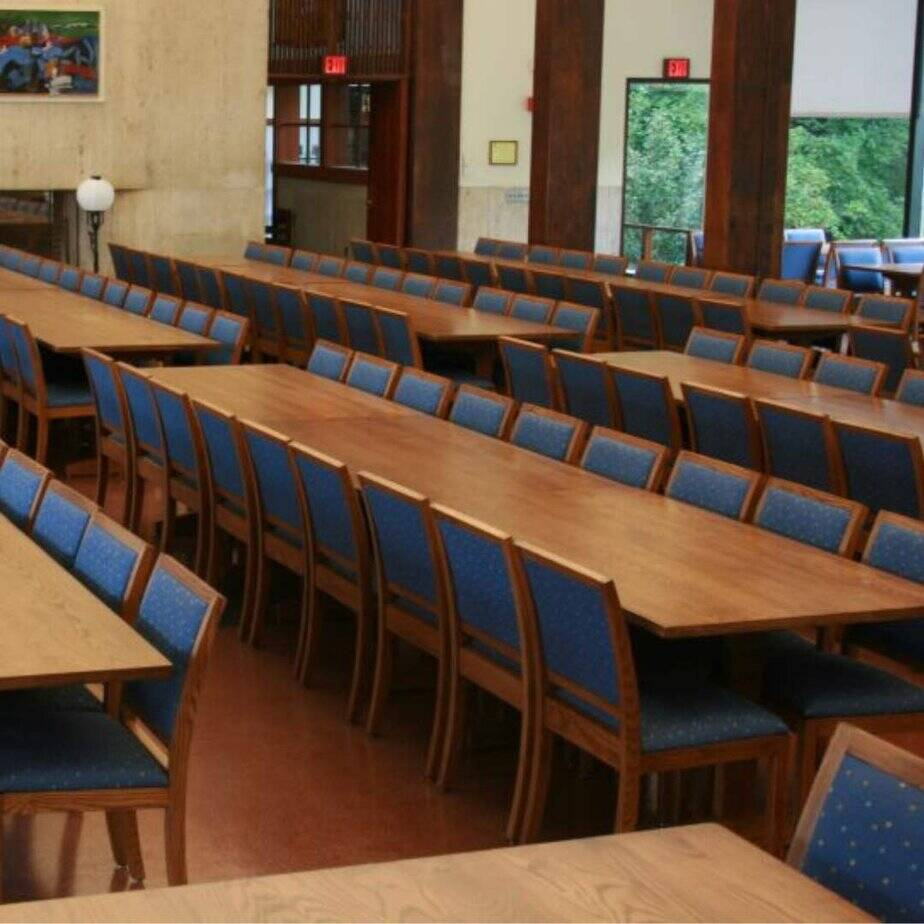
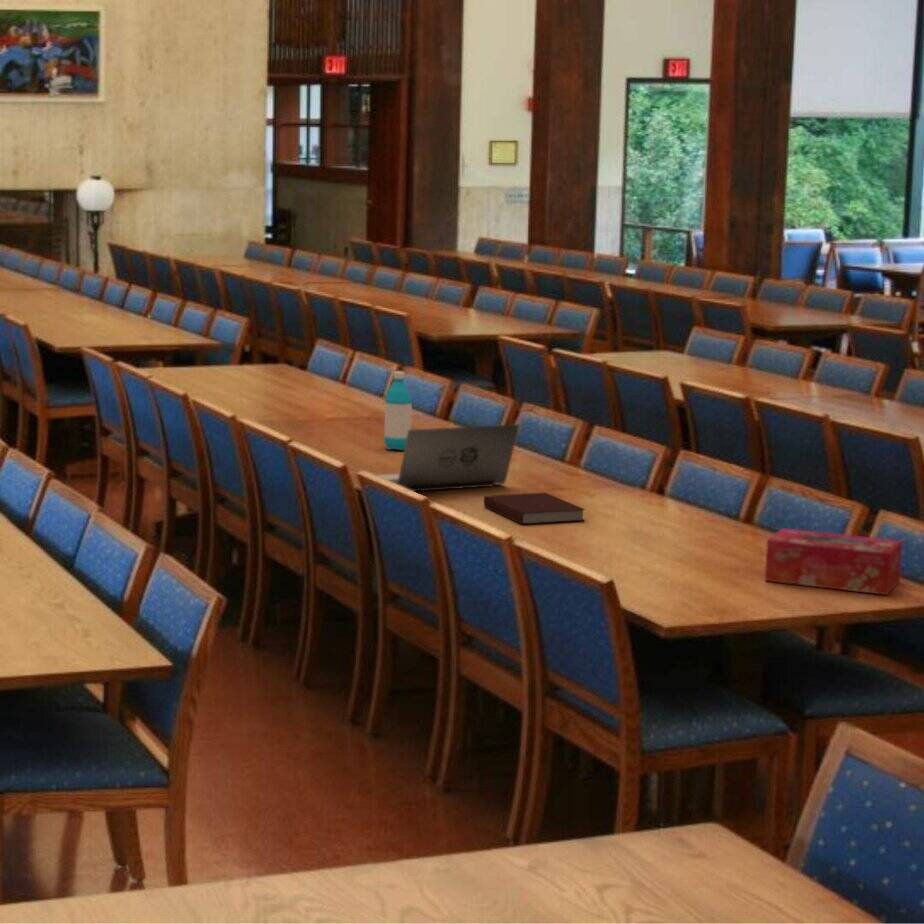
+ notebook (533, 508)
+ laptop (443, 453)
+ water bottle (398, 410)
+ tissue box (833, 560)
